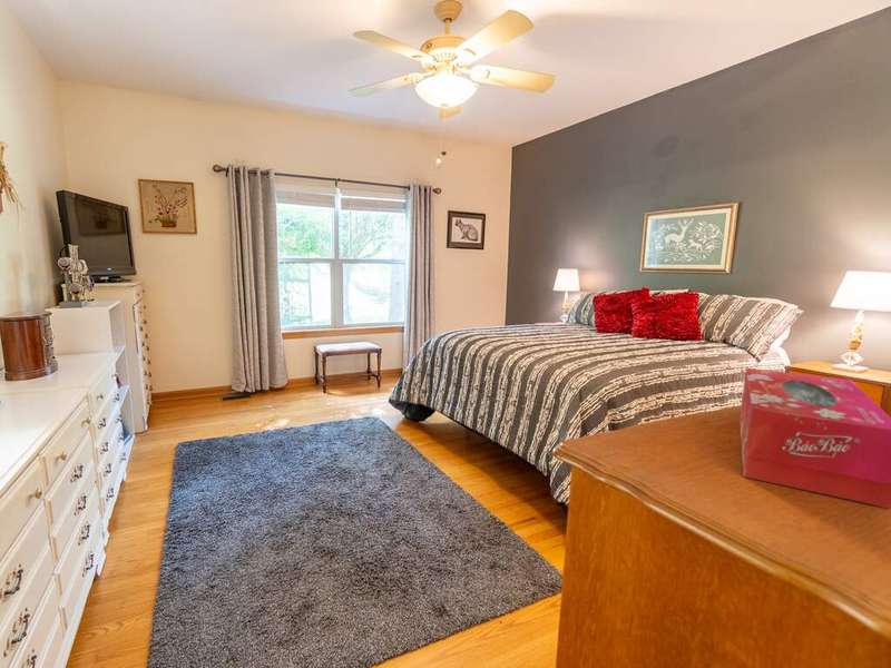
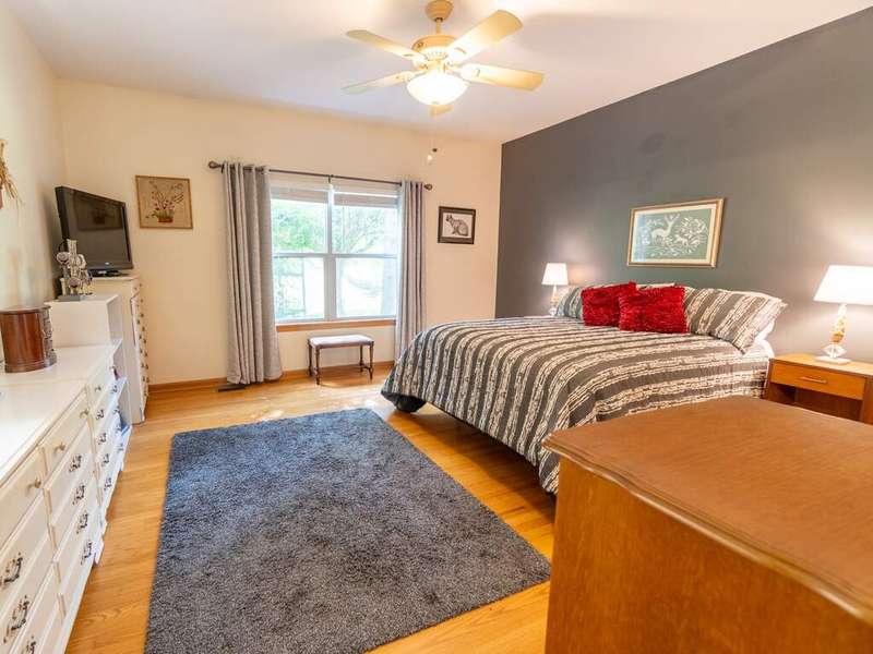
- tissue box (802, 423)
